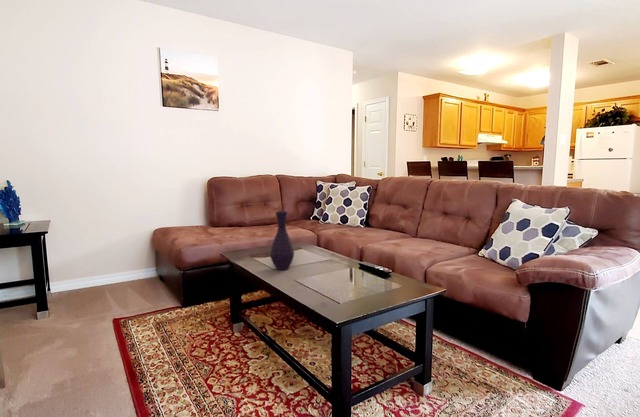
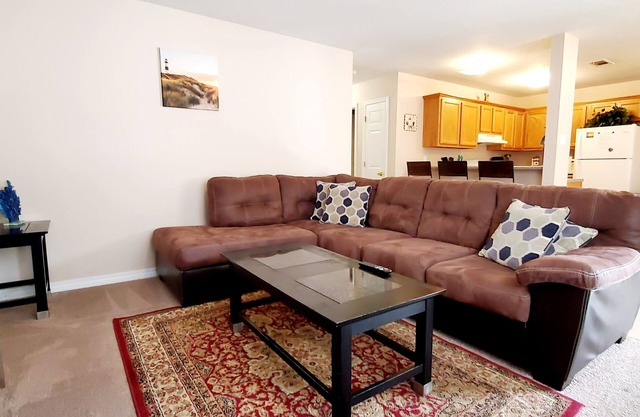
- vase (282, 240)
